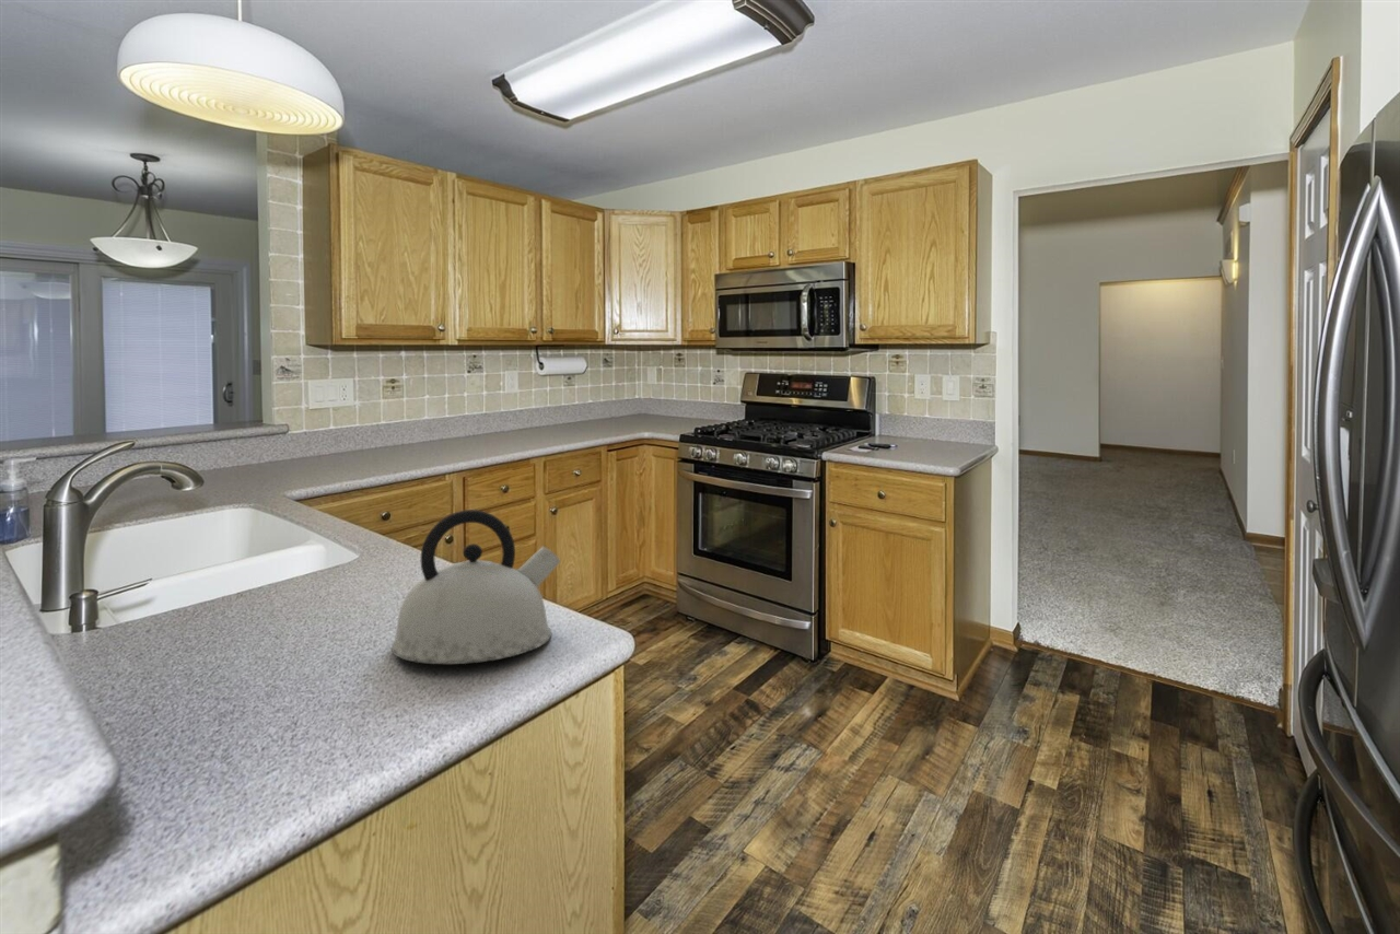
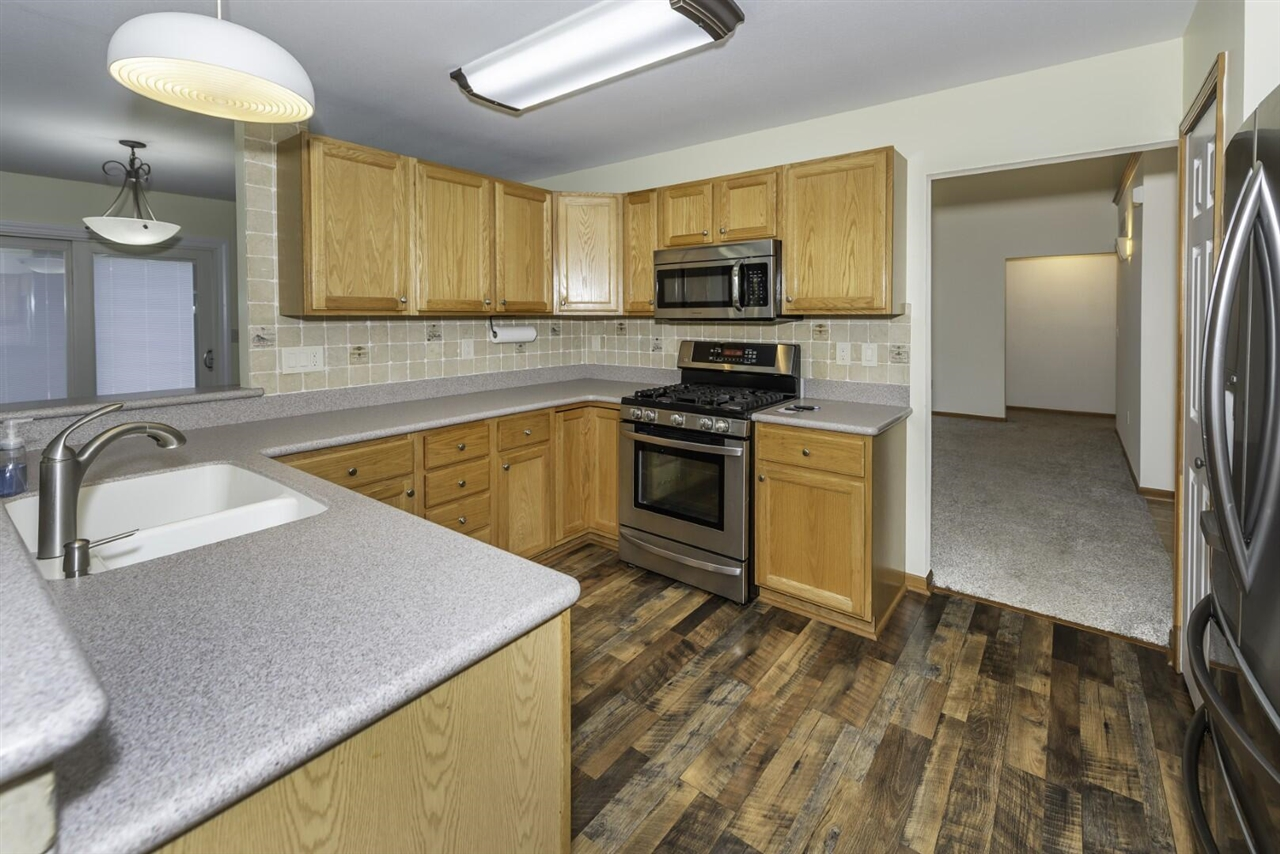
- kettle (480, 574)
